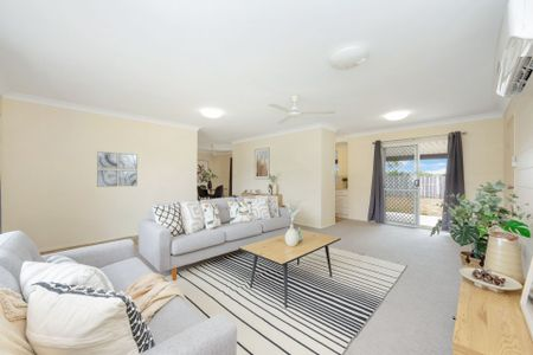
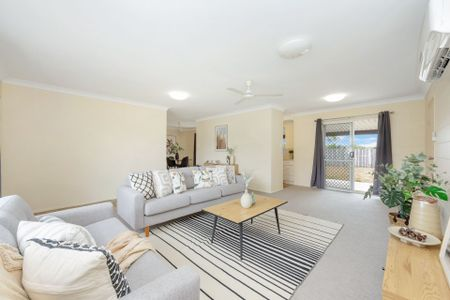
- wall art (117, 168)
